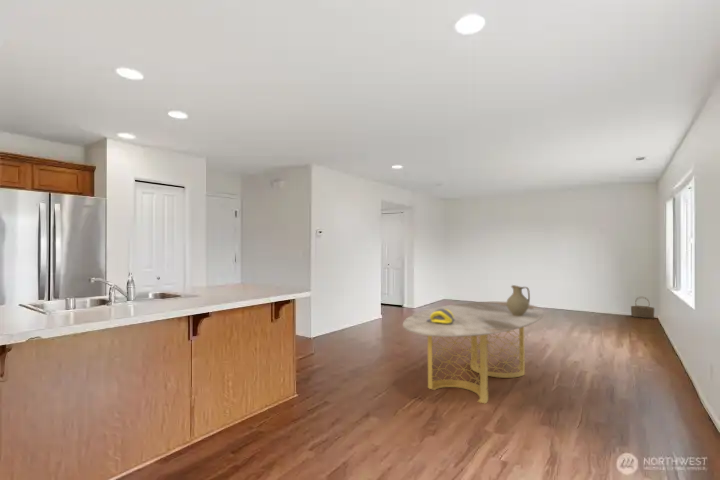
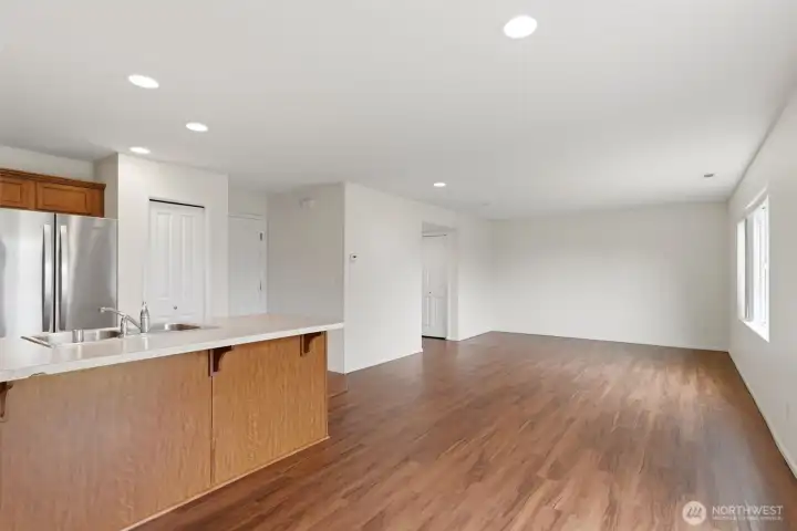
- dining table (478, 347)
- ceramic jug (518, 300)
- banana bunch (440, 315)
- wicker basket (642, 307)
